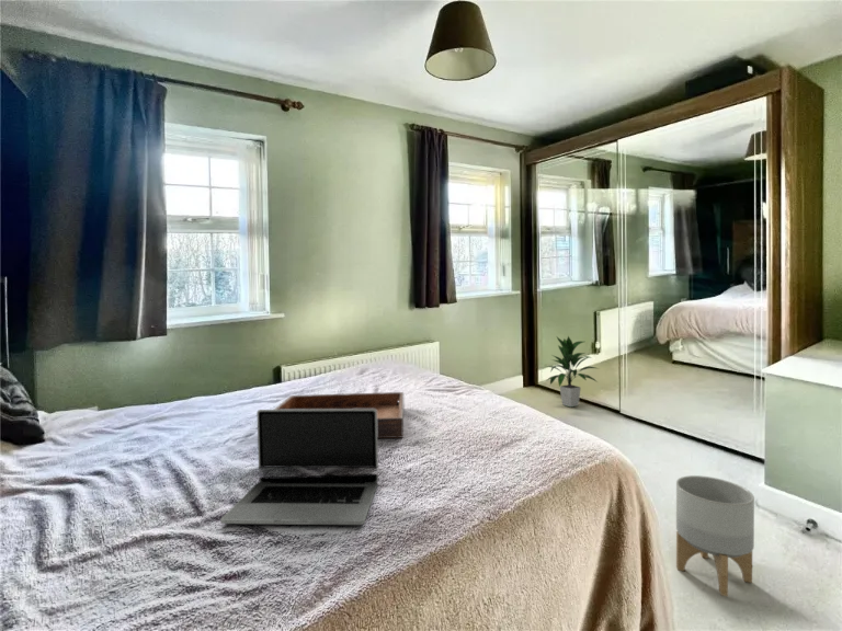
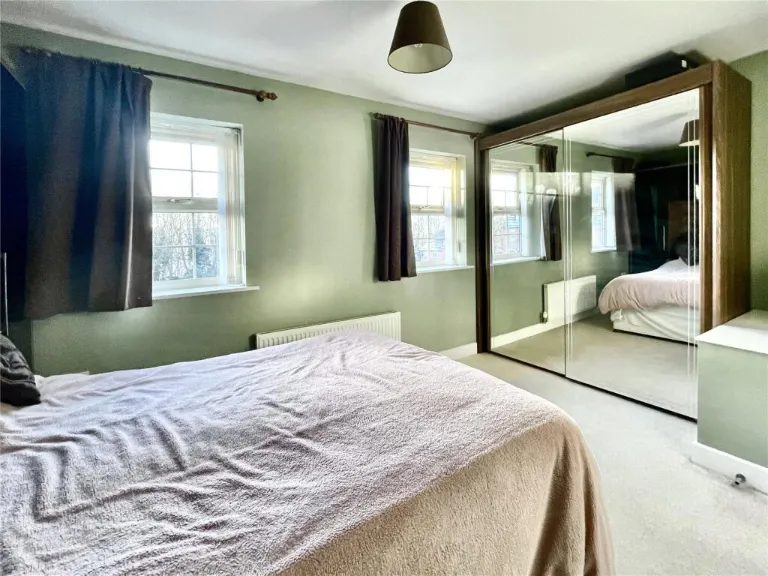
- indoor plant (569, 369)
- serving tray (340, 409)
- planter (713, 531)
- laptop (305, 462)
